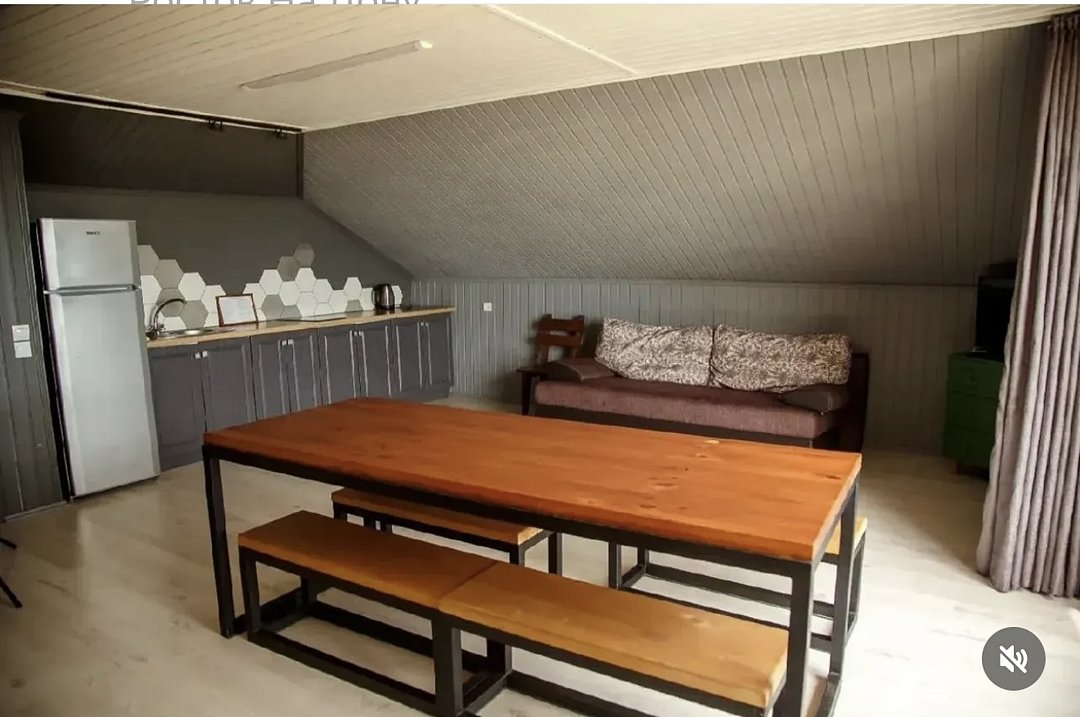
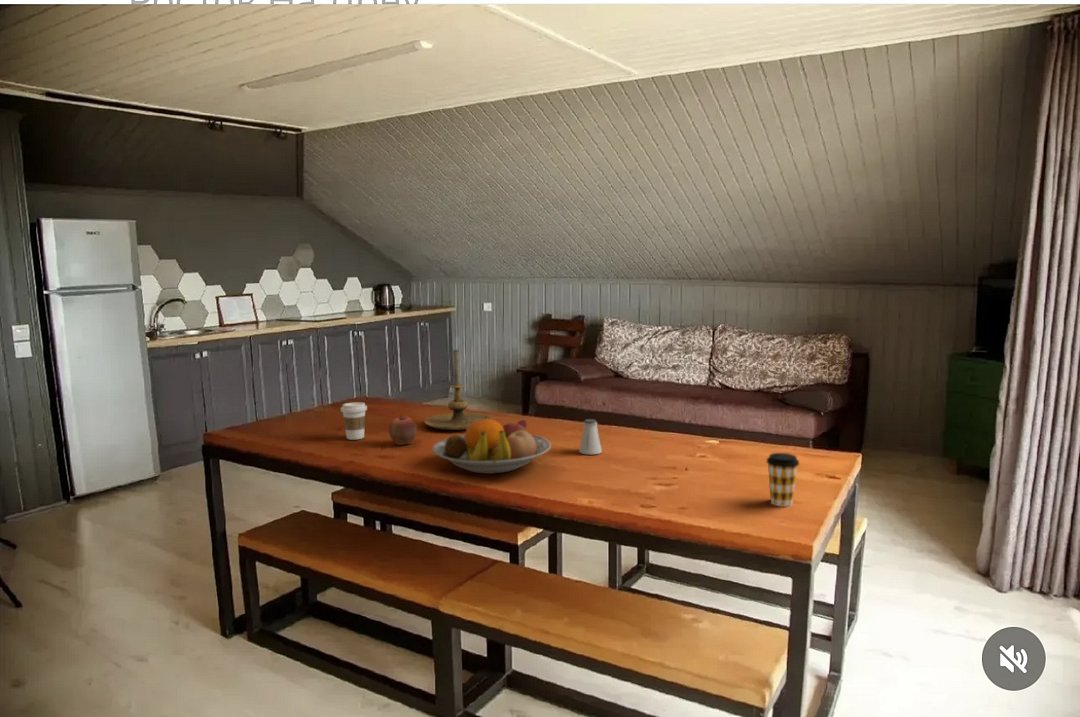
+ candle holder (457, 386)
+ apple (402, 429)
+ saltshaker (590, 435)
+ coffee cup (354, 420)
+ fruit bowl (491, 440)
+ coffee cup (782, 479)
